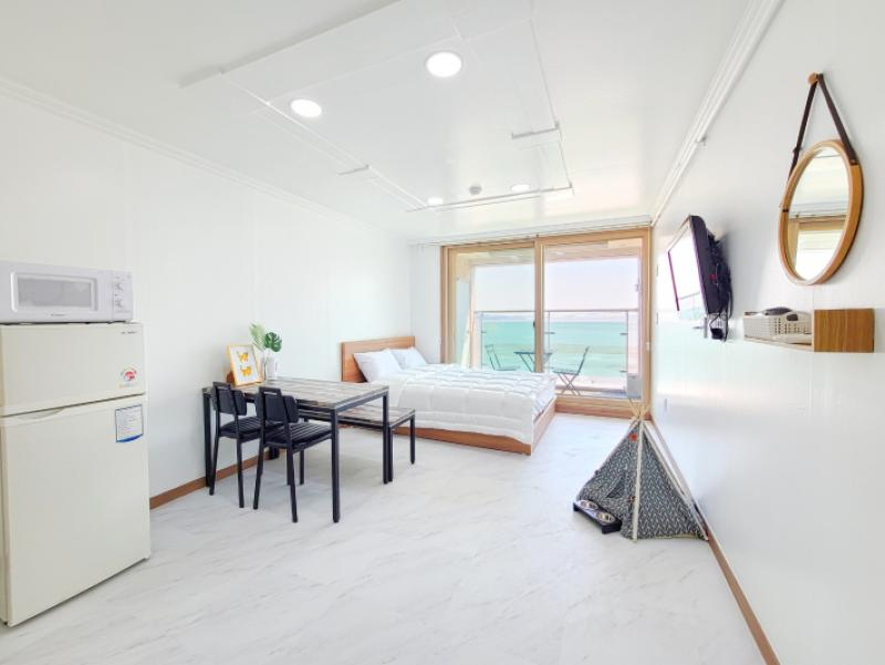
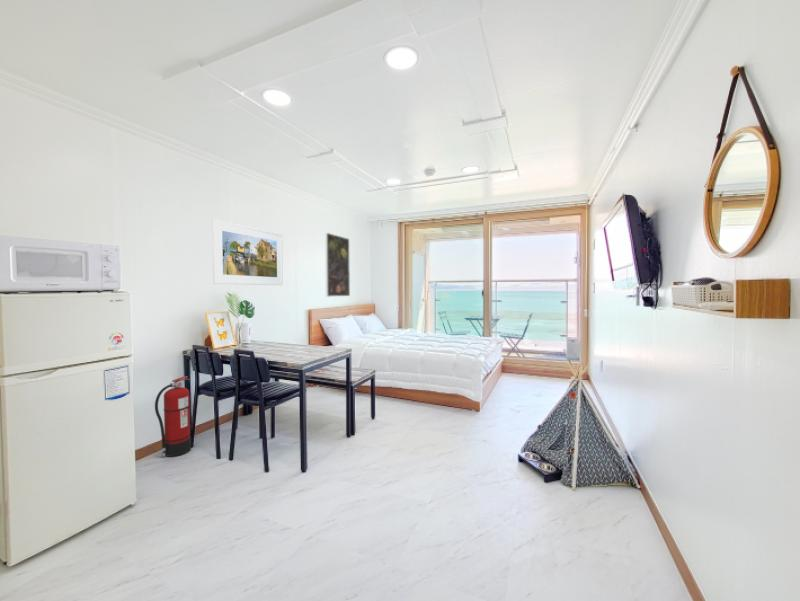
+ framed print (338, 266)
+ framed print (251, 256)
+ fire extinguisher (173, 416)
